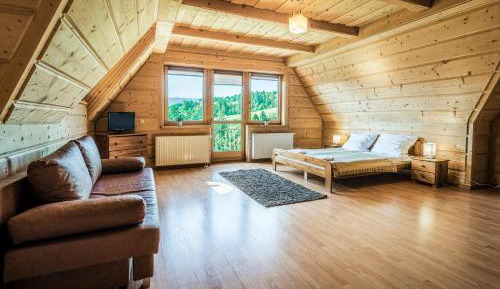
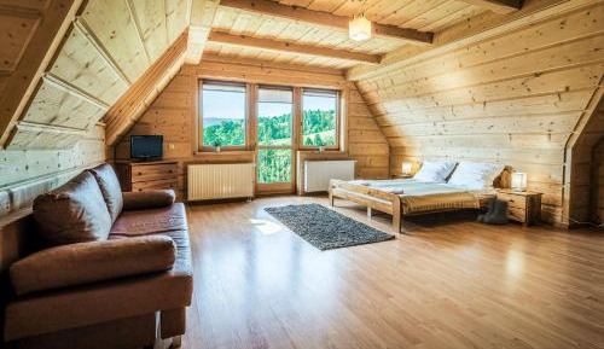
+ boots (493, 210)
